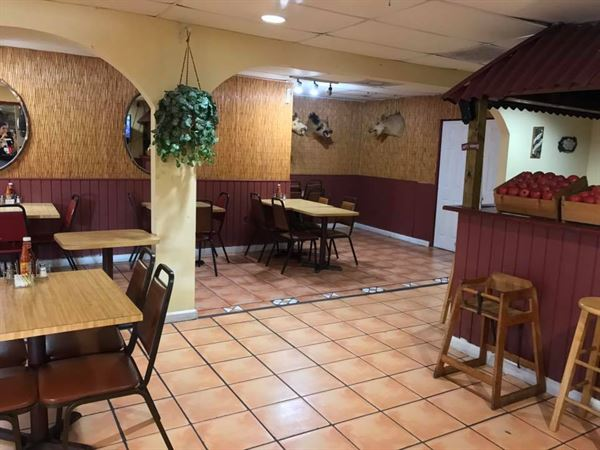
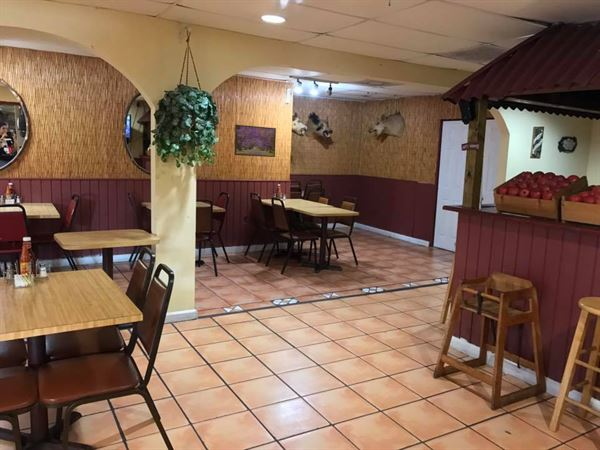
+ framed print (255, 141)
